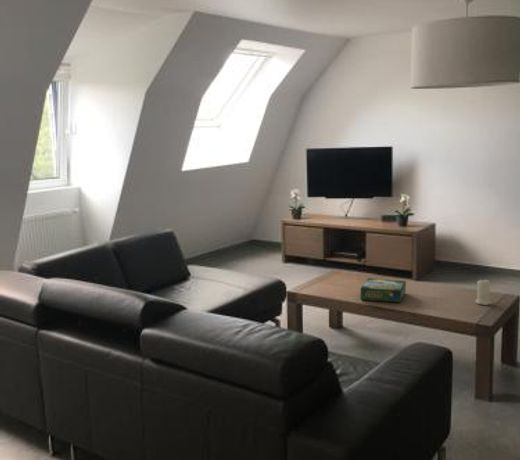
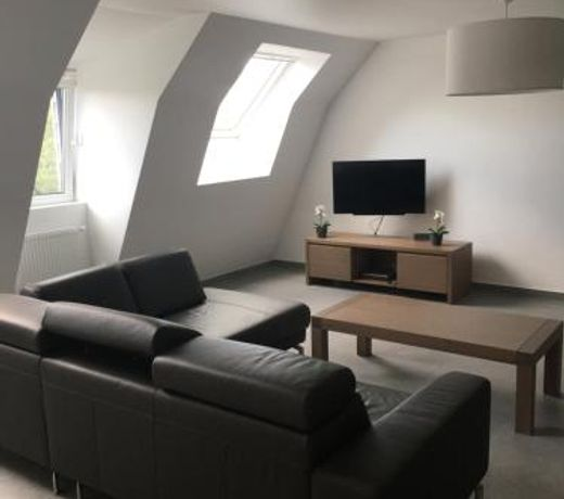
- candle (483, 290)
- board game (383, 290)
